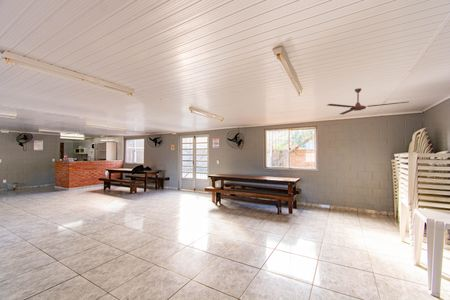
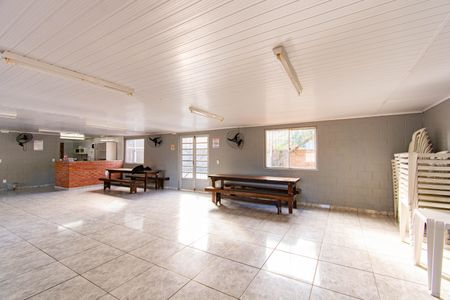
- ceiling fan (366, 106)
